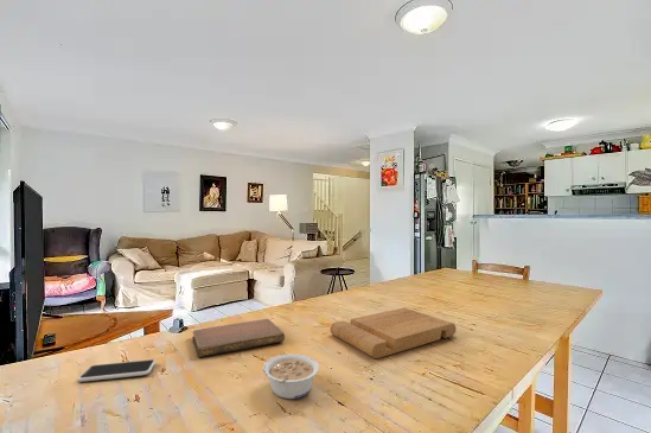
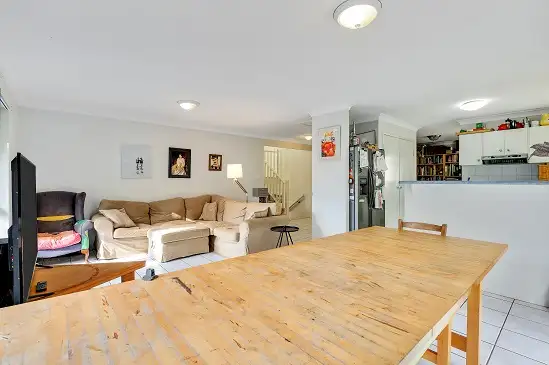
- notebook (237, 336)
- cutting board (392, 329)
- legume (292, 375)
- smartphone (119, 369)
